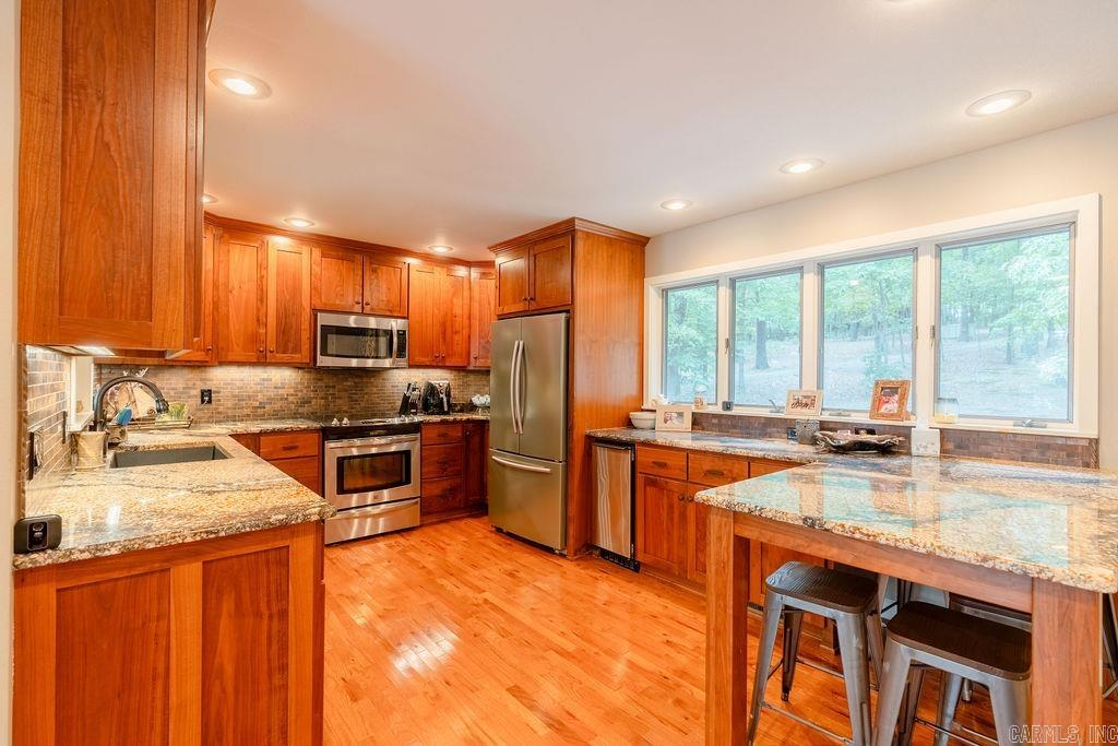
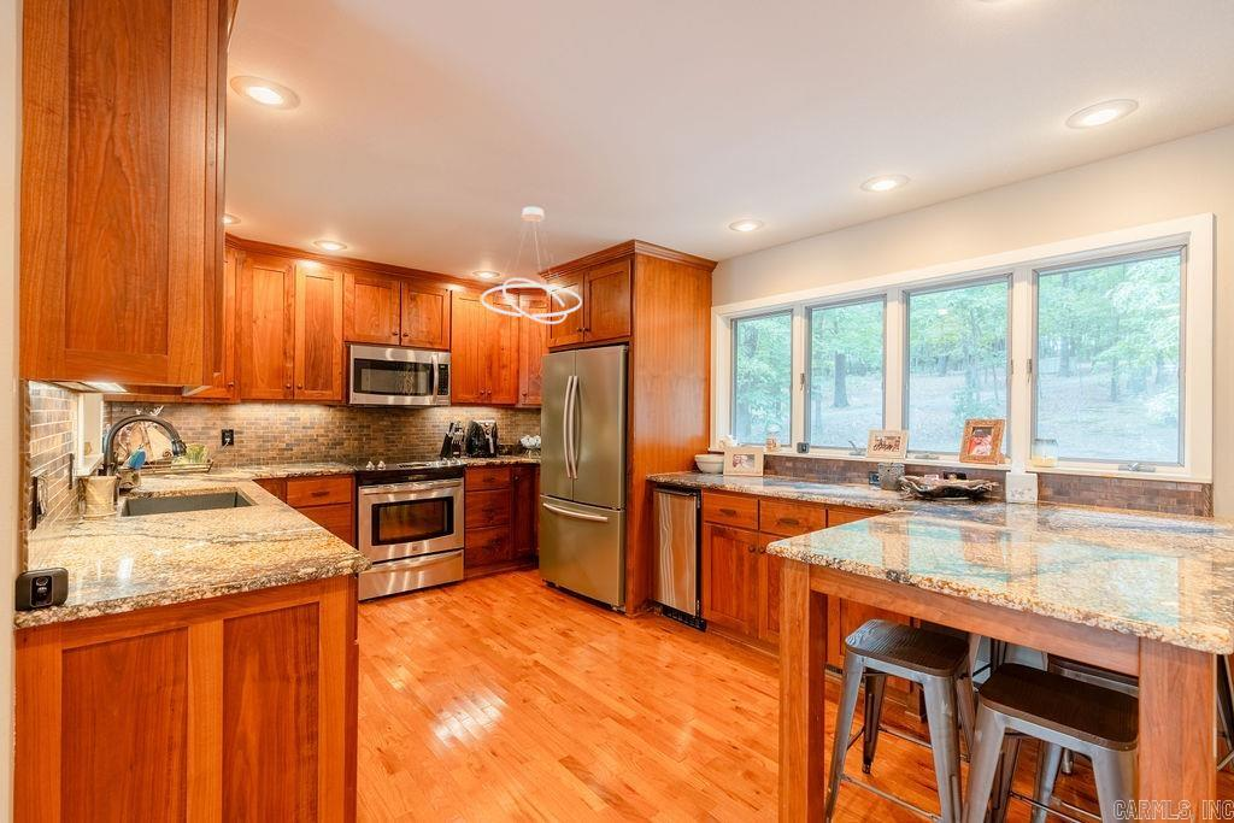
+ ceiling light fixture (539, 268)
